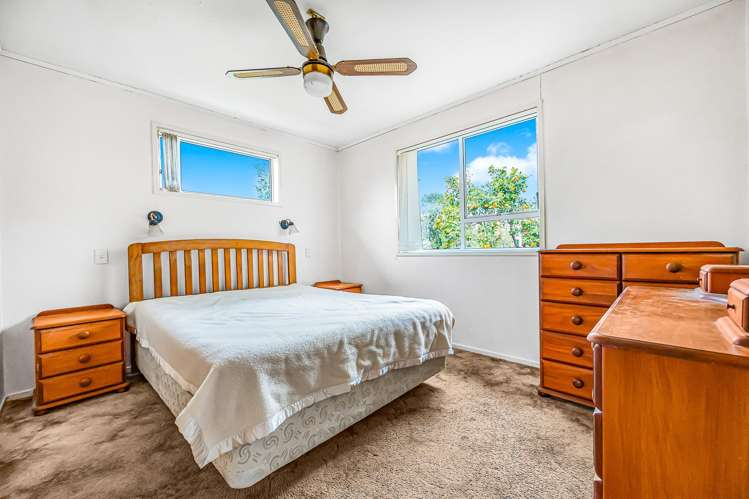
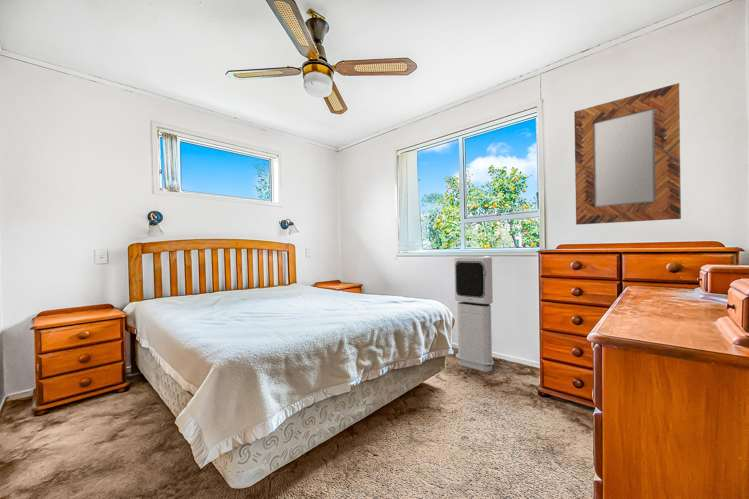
+ air purifier (478, 309)
+ home mirror (623, 160)
